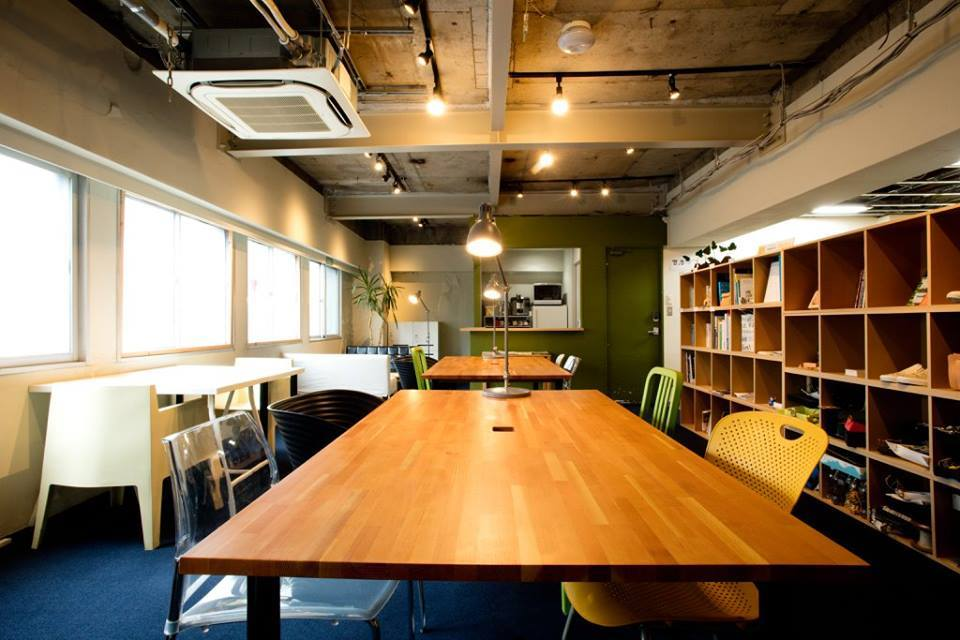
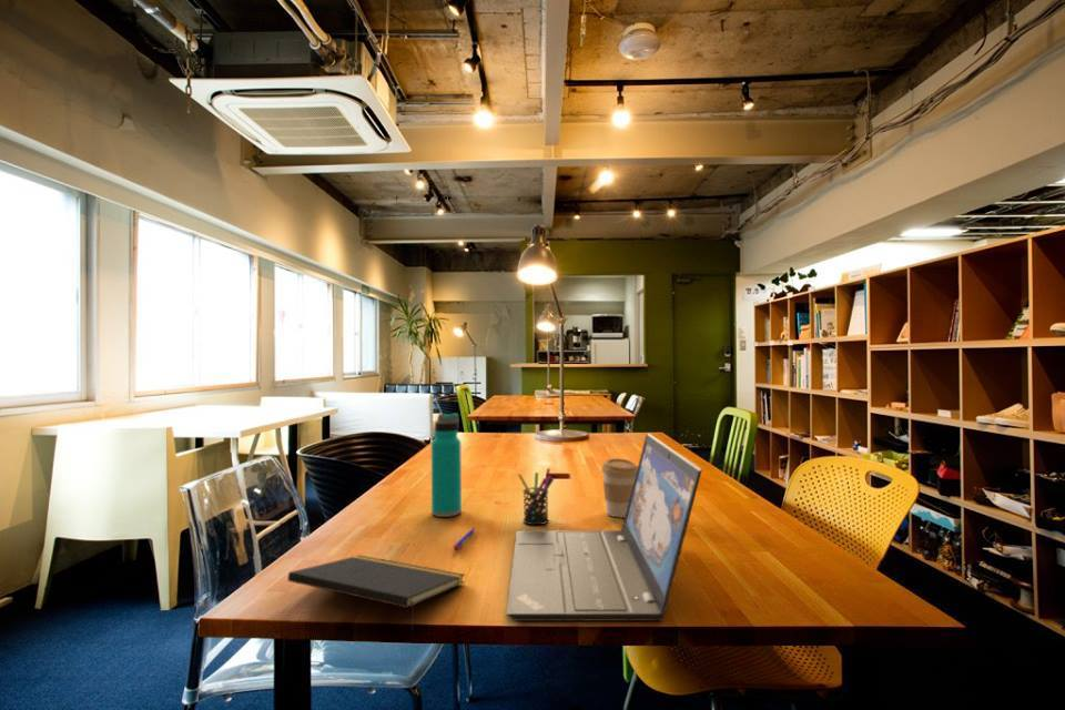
+ pen (465, 537)
+ coffee cup (620, 487)
+ notepad (379, 577)
+ pen holder (537, 494)
+ water bottle (446, 463)
+ laptop (591, 530)
